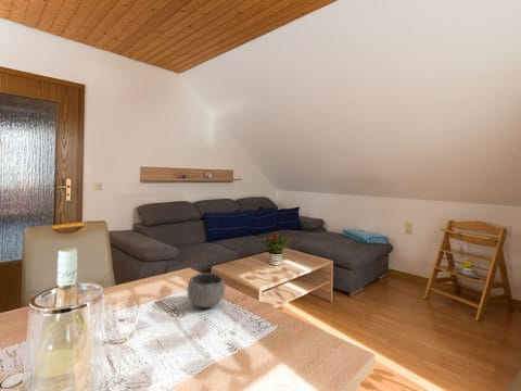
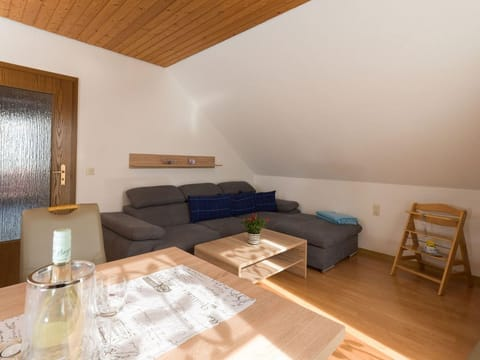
- bowl (206, 290)
